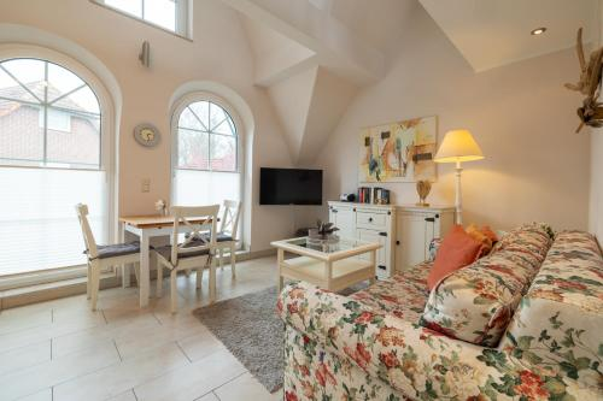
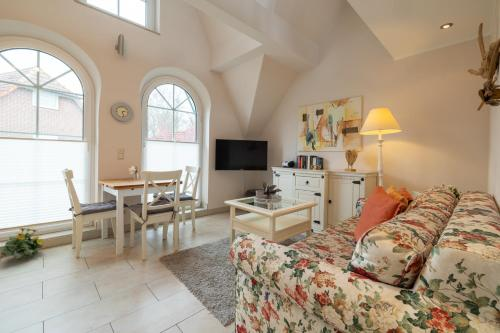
+ flowering plant (21, 243)
